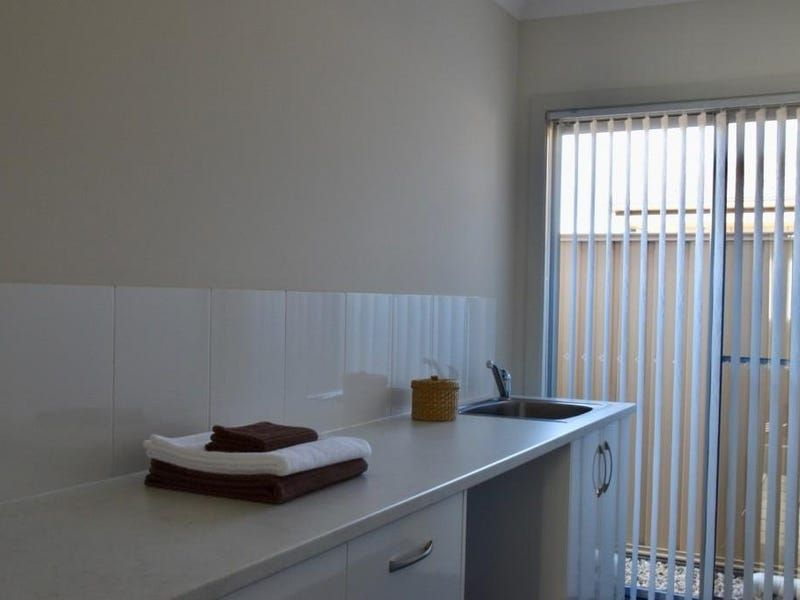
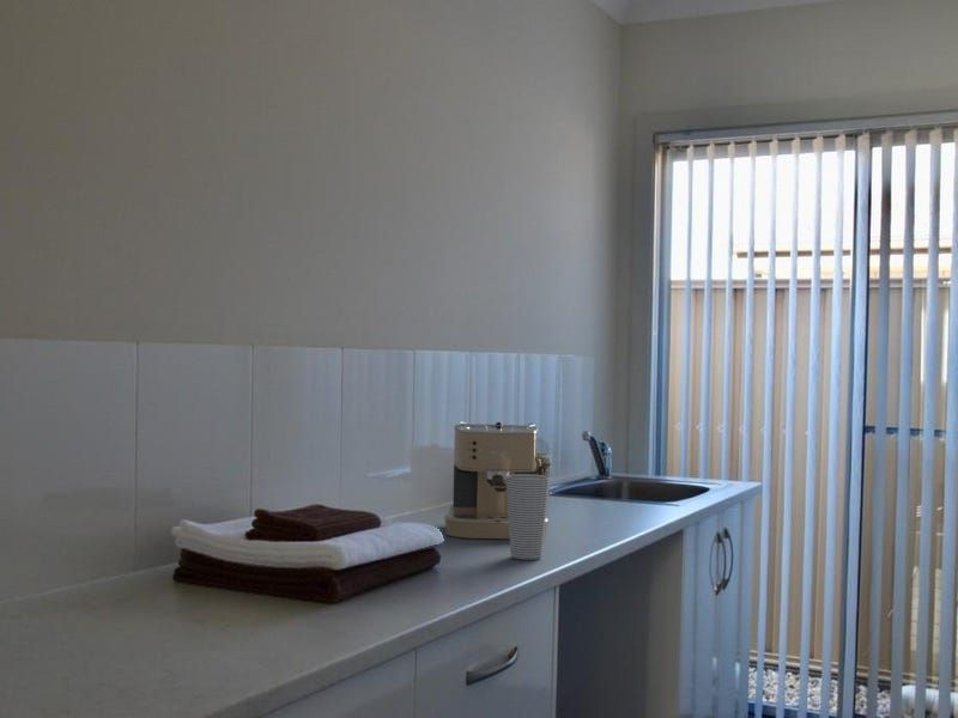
+ coffee maker (496, 476)
+ cup (527, 516)
